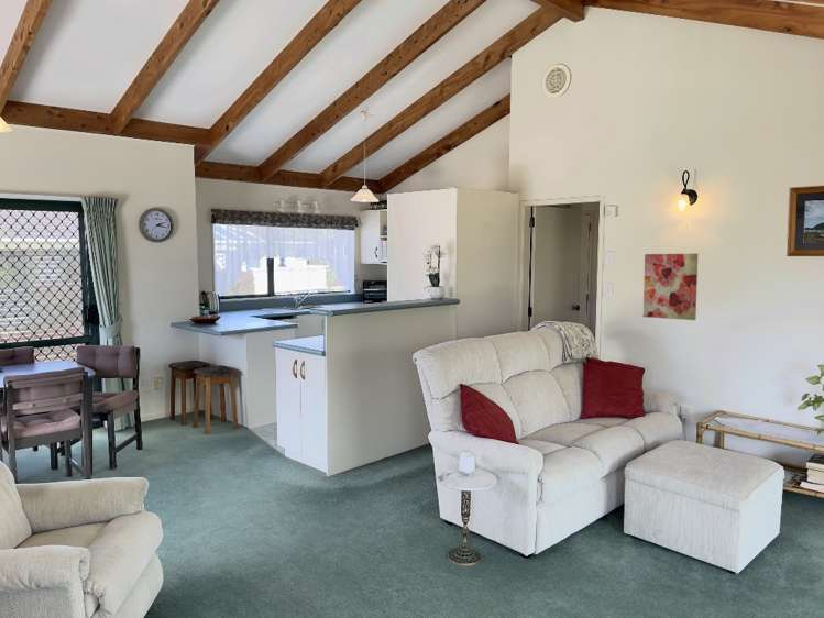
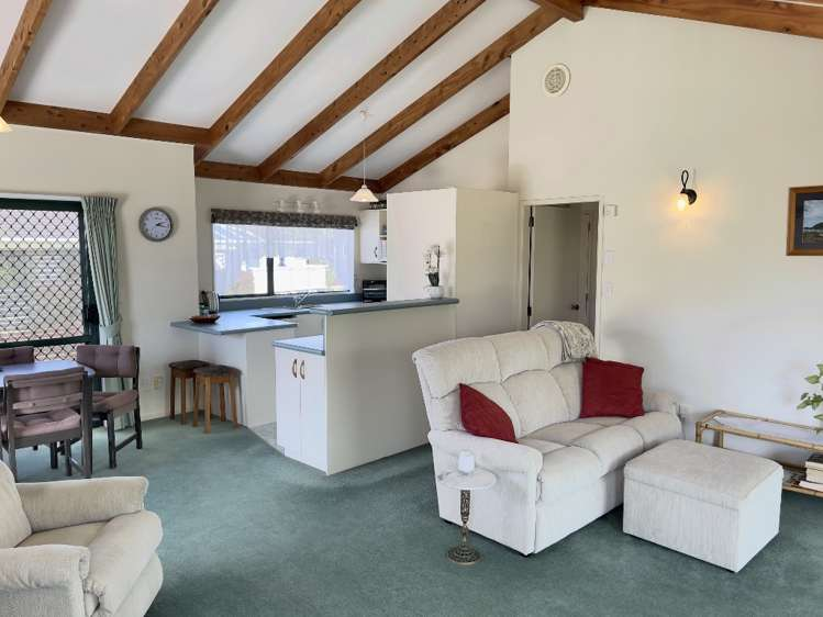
- wall art (669, 286)
